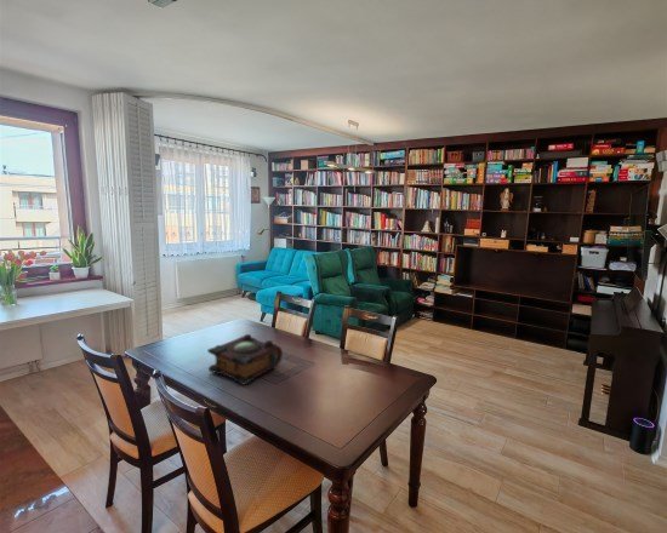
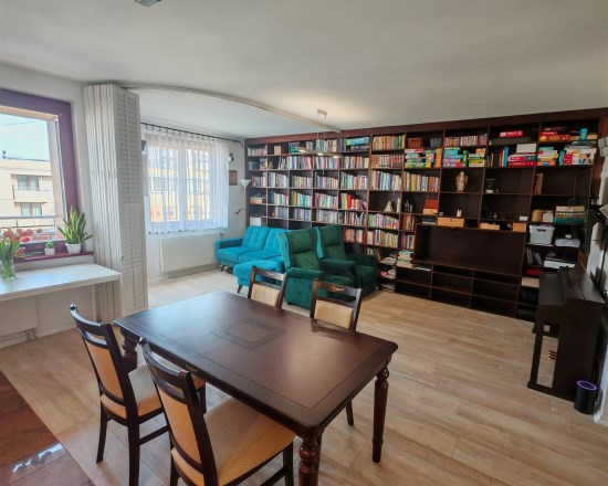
- book (246, 355)
